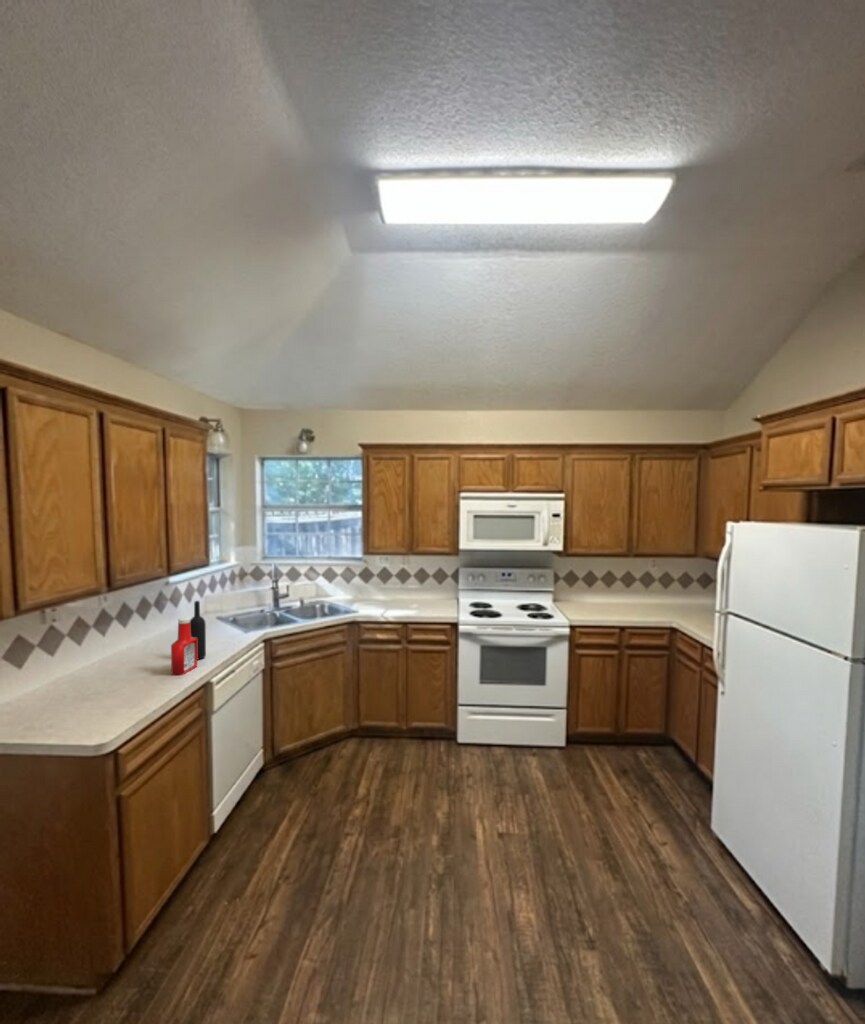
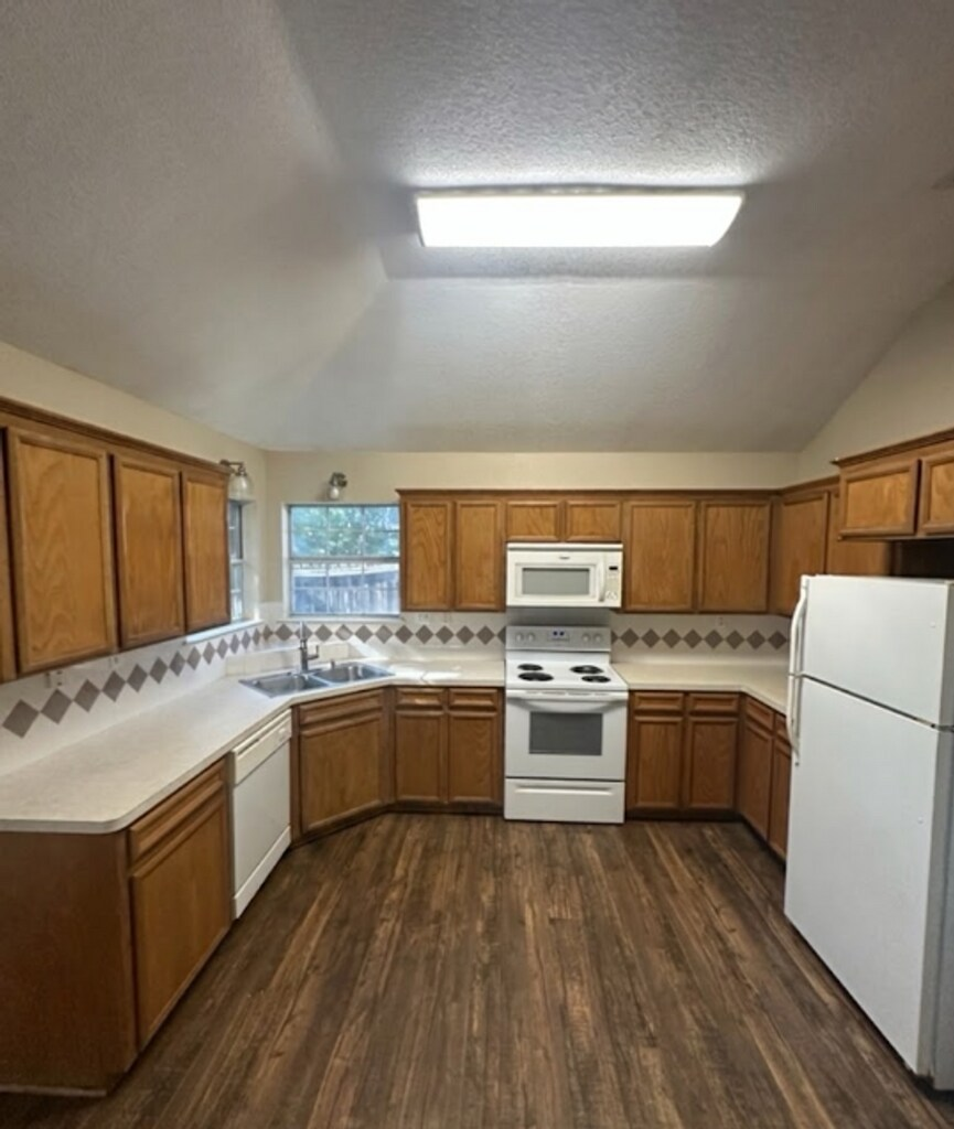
- wine bottle (197, 629)
- soap bottle (184, 644)
